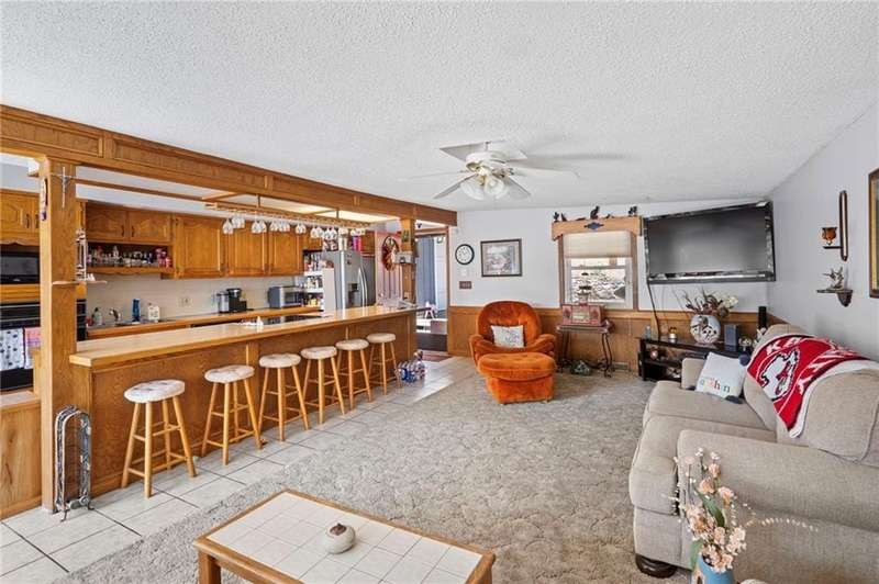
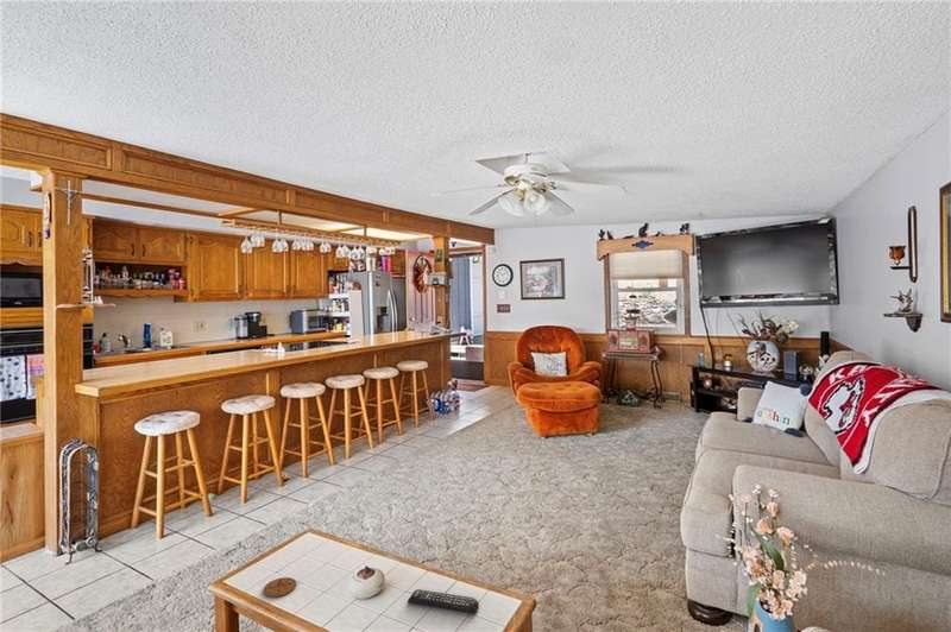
+ remote control (442, 601)
+ coaster (279, 587)
